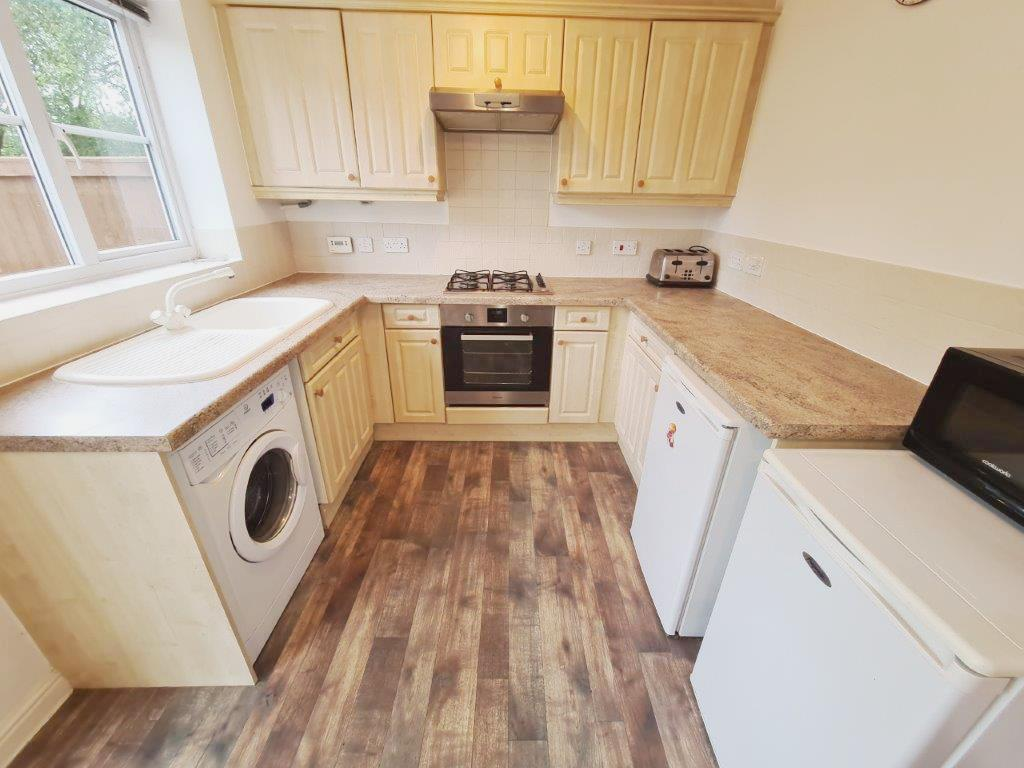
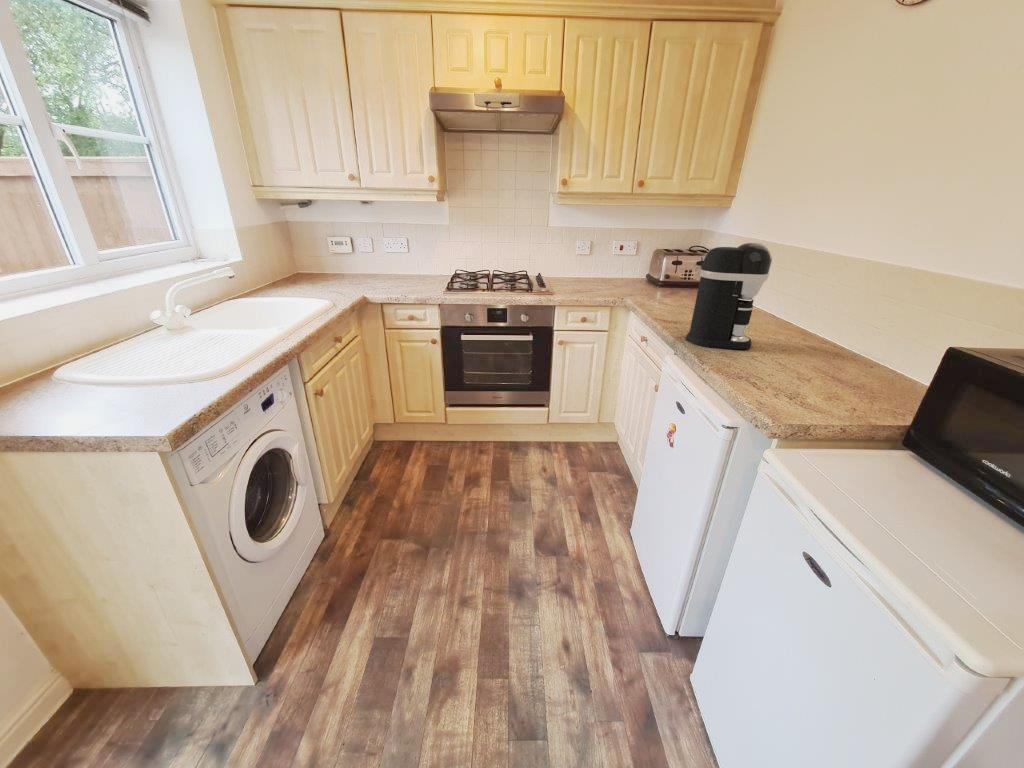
+ coffee maker (728, 294)
